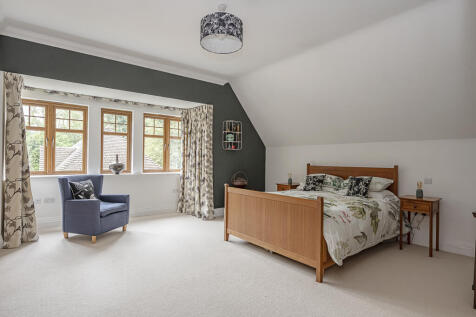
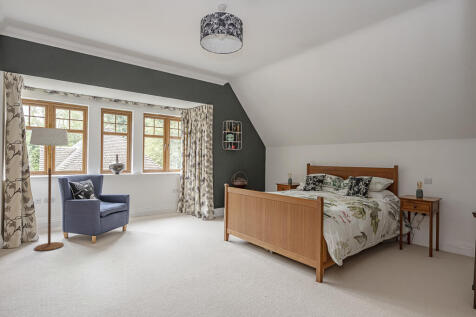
+ floor lamp (49, 184)
